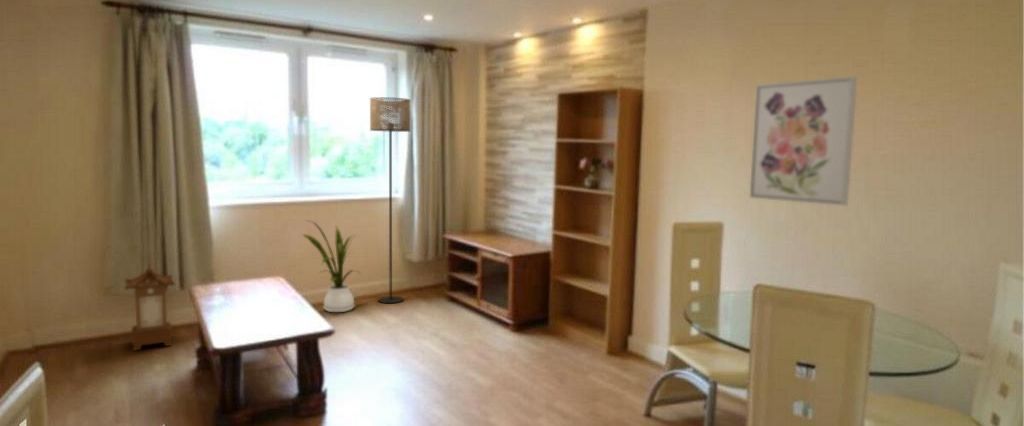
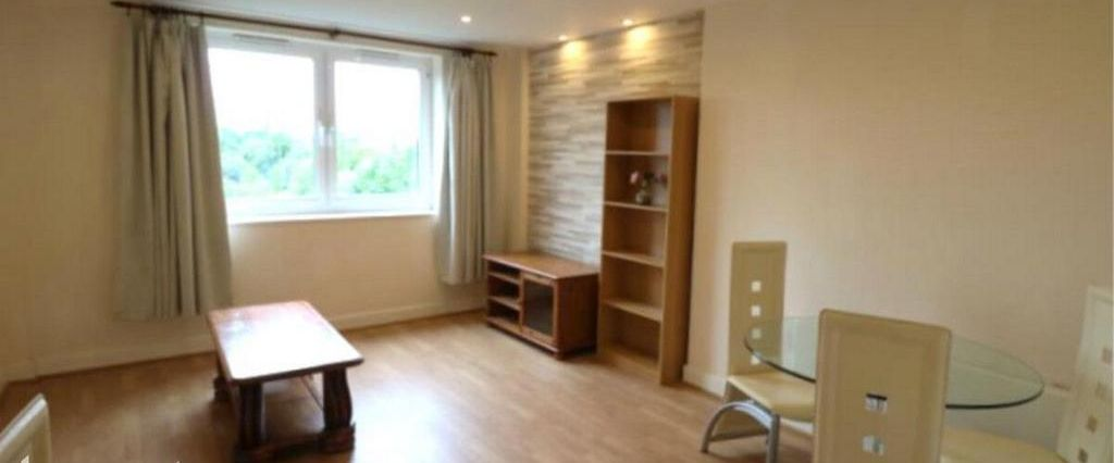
- house plant (334, 264)
- floor lamp (390, 201)
- wall art (799, 141)
- lantern (150, 304)
